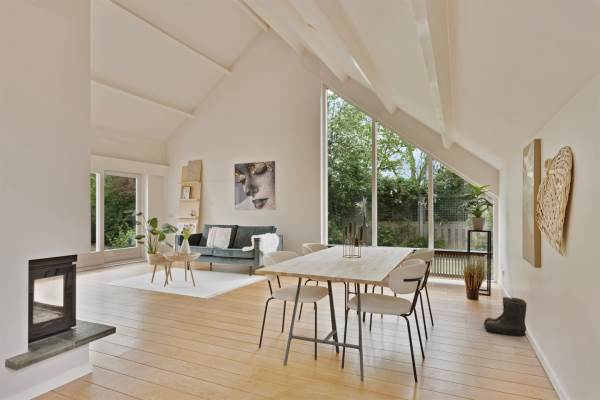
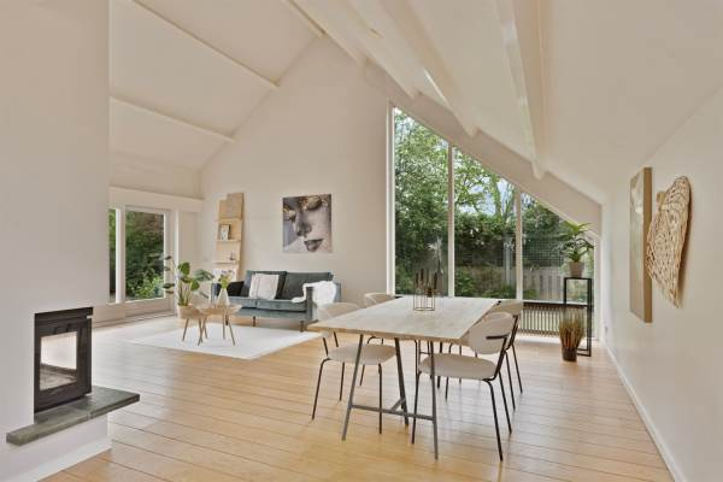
- boots (504, 314)
